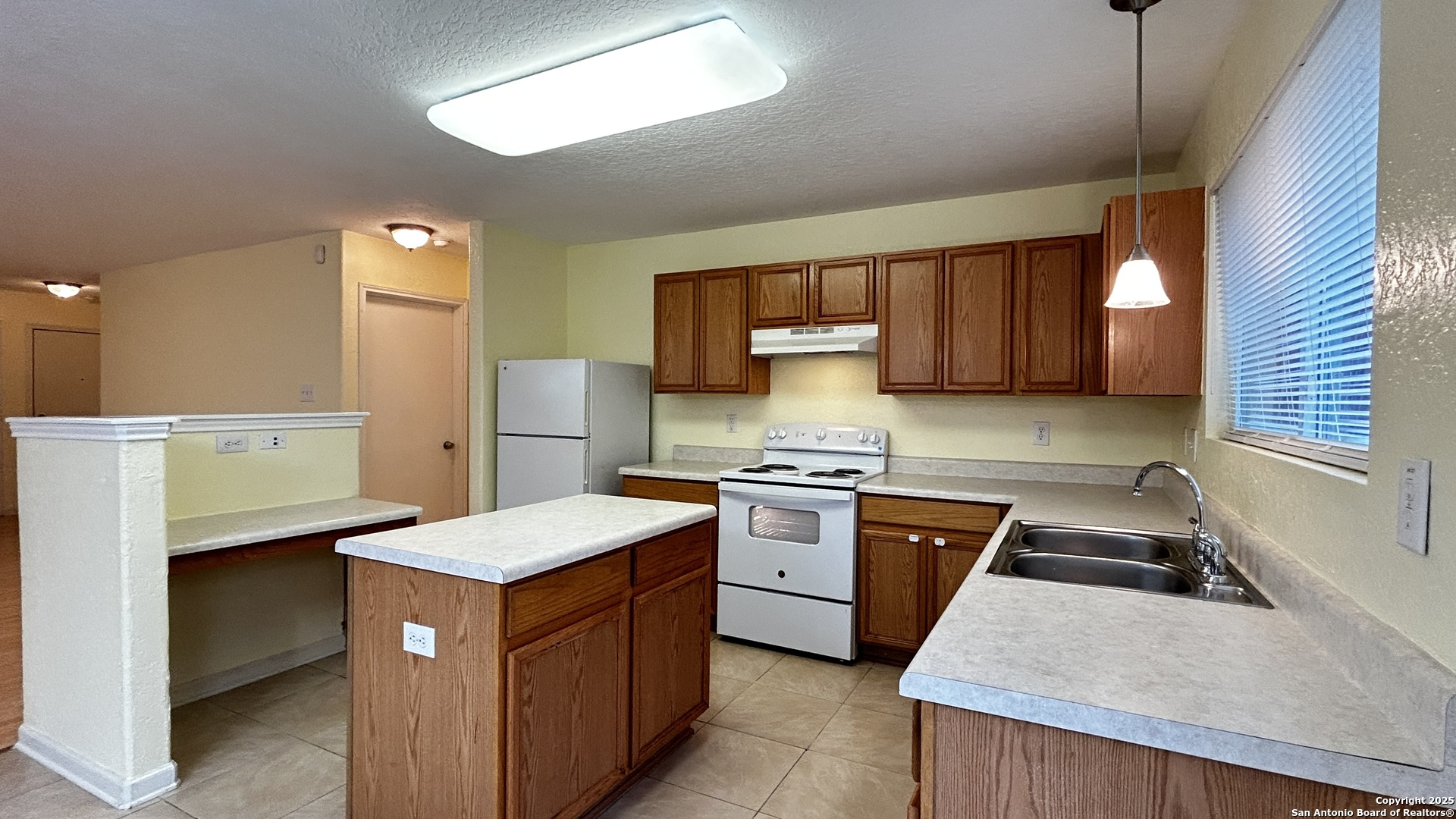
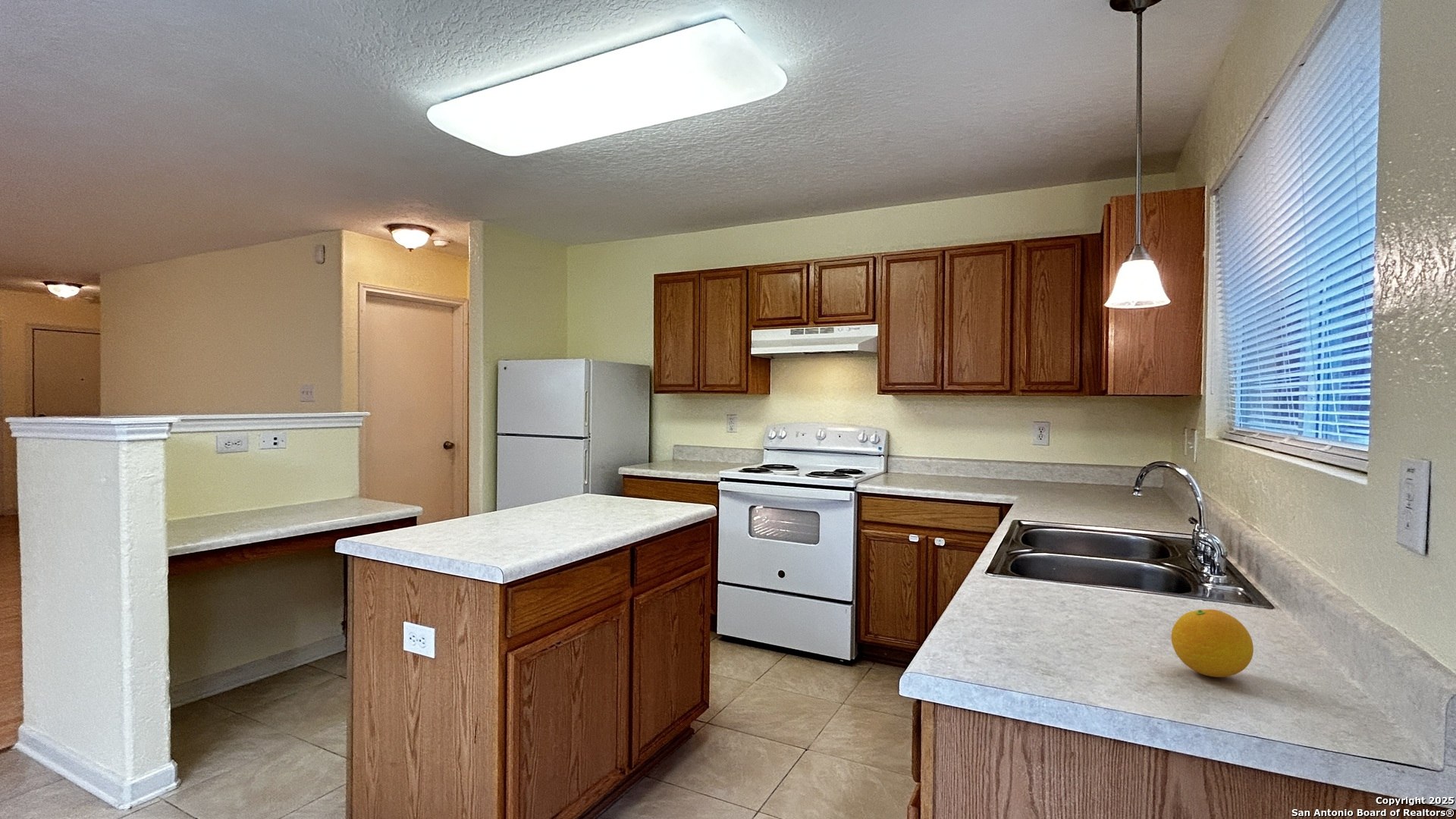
+ fruit (1211, 642)
